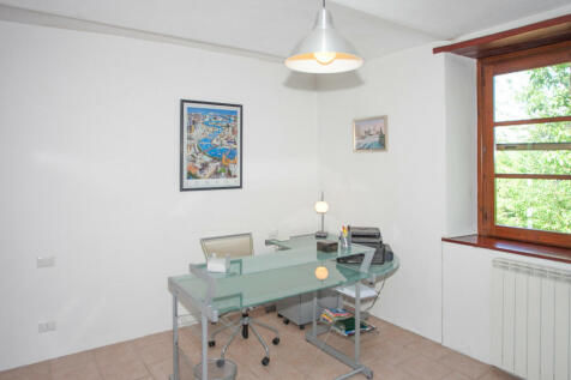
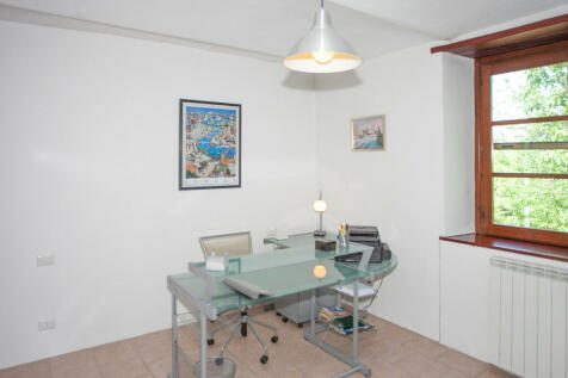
+ keyboard (247, 286)
